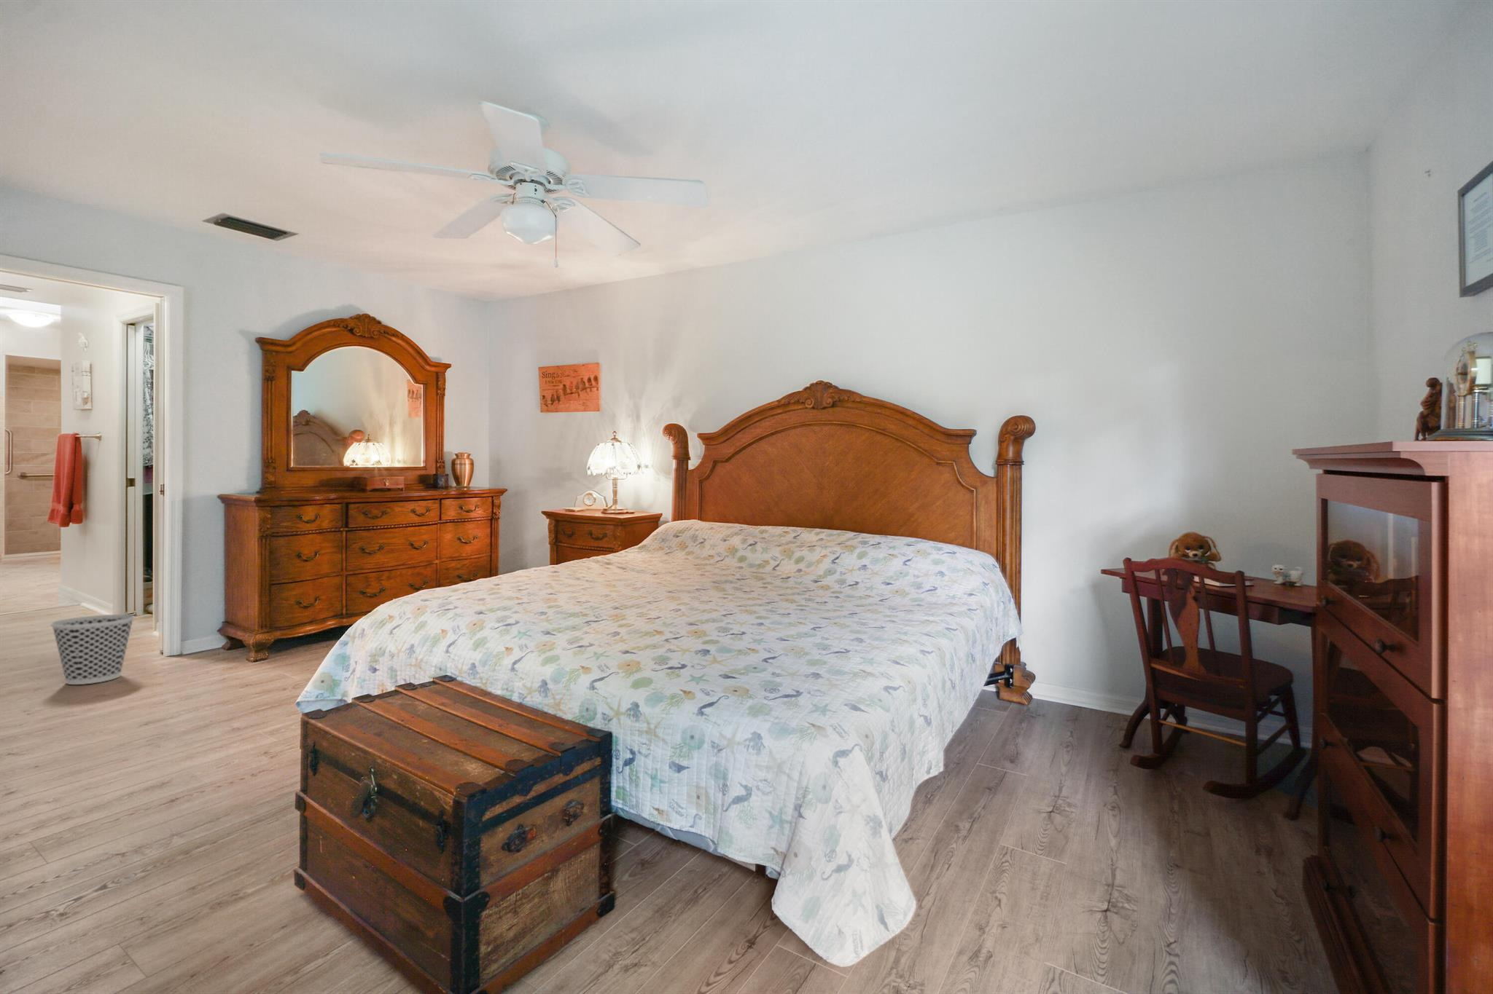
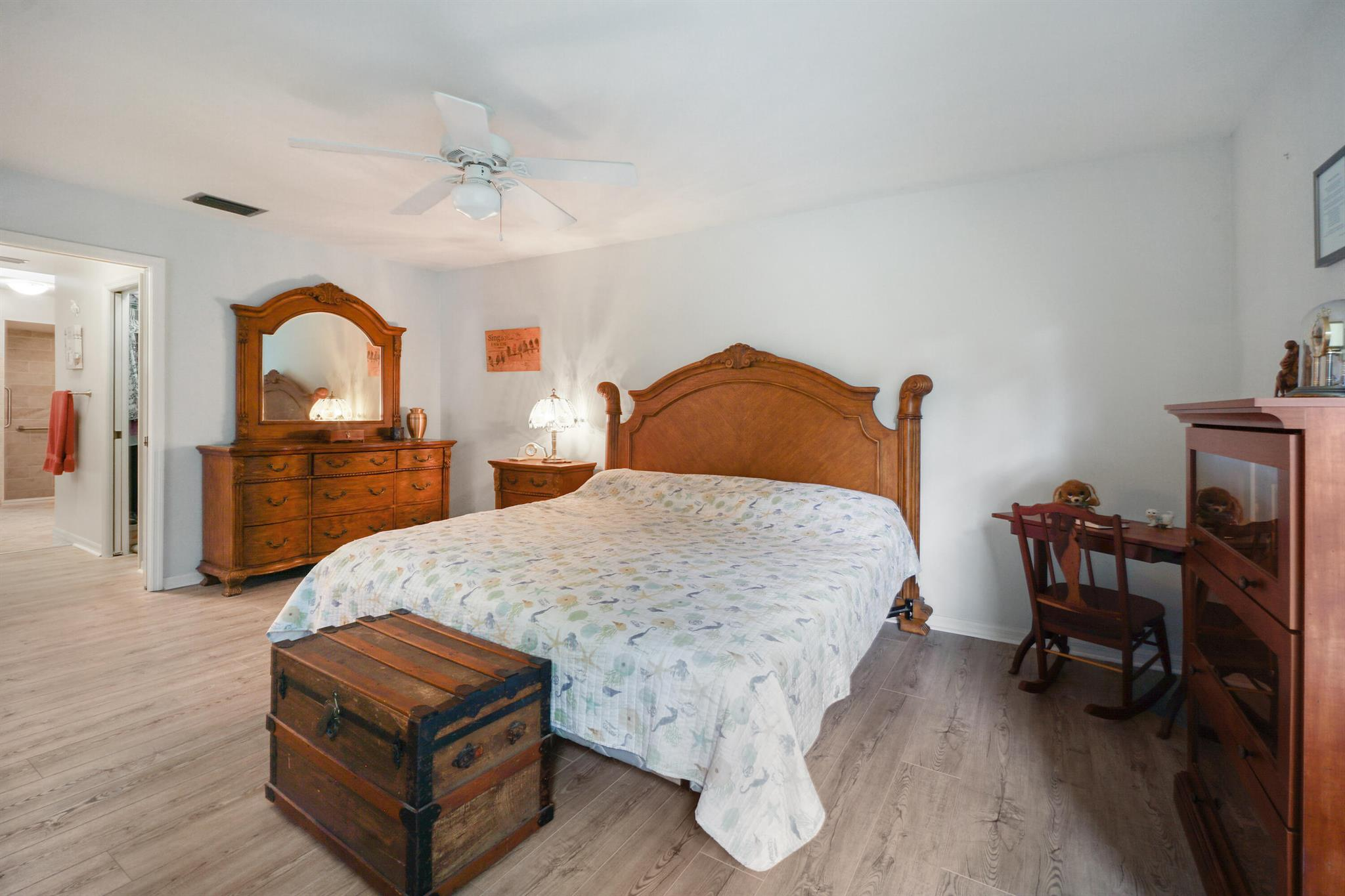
- wastebasket (93, 649)
